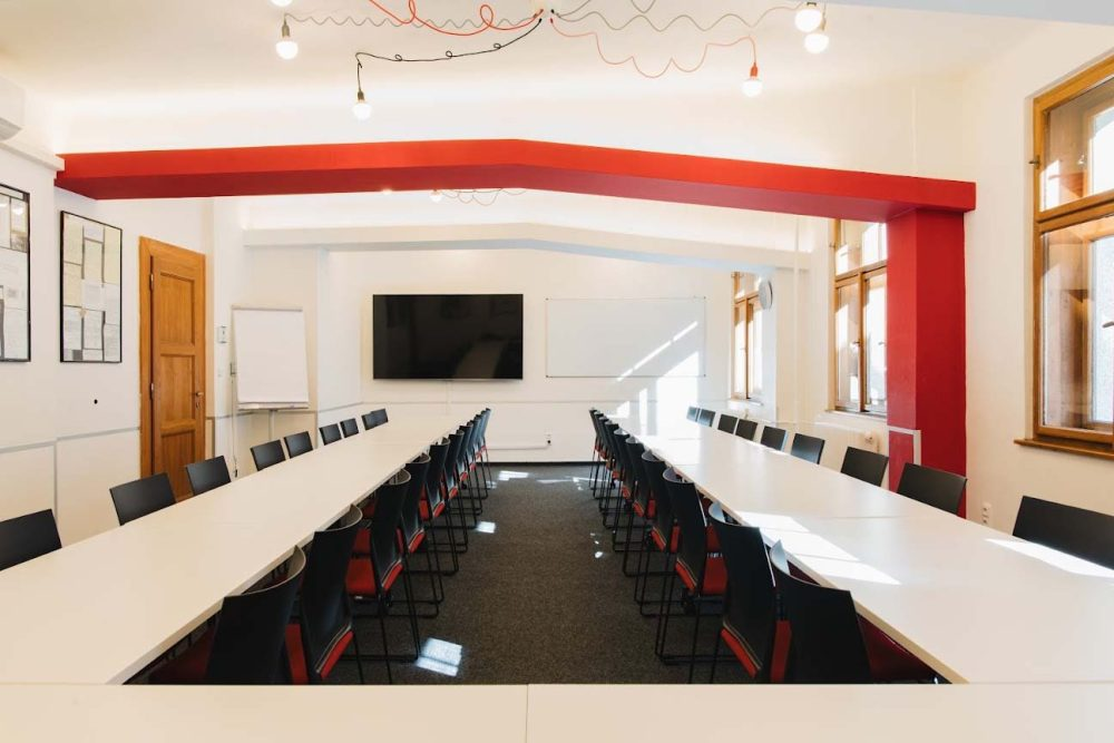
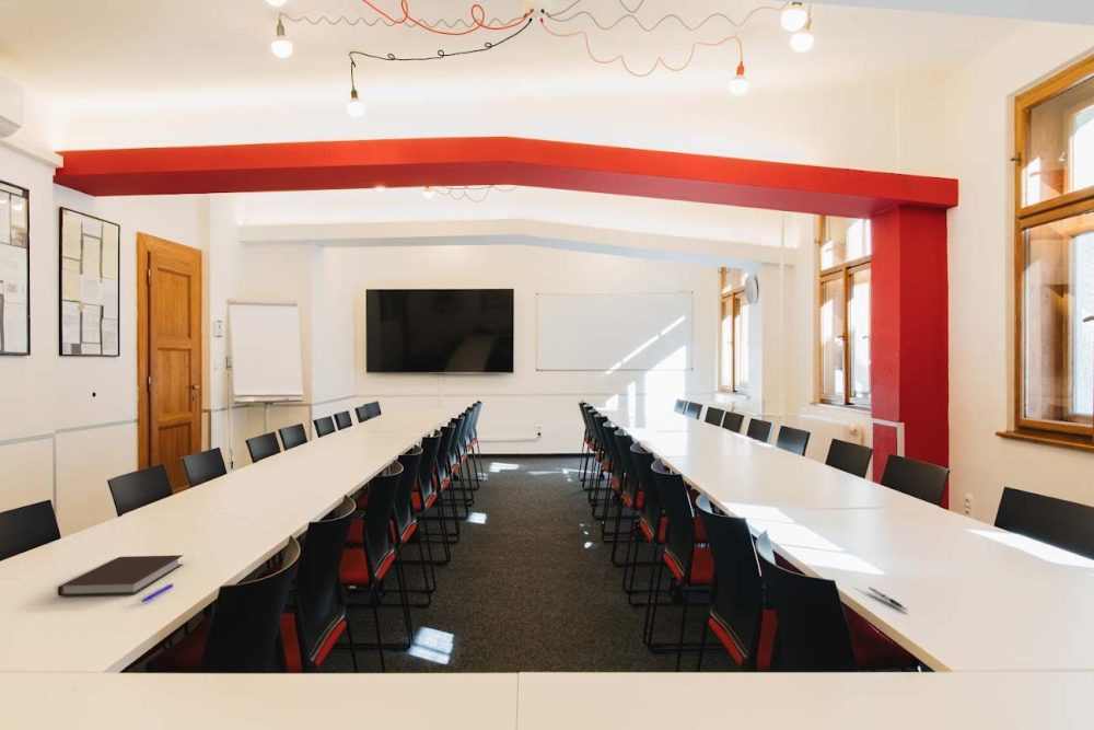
+ pen (159, 591)
+ pen (887, 598)
+ notebook (125, 573)
